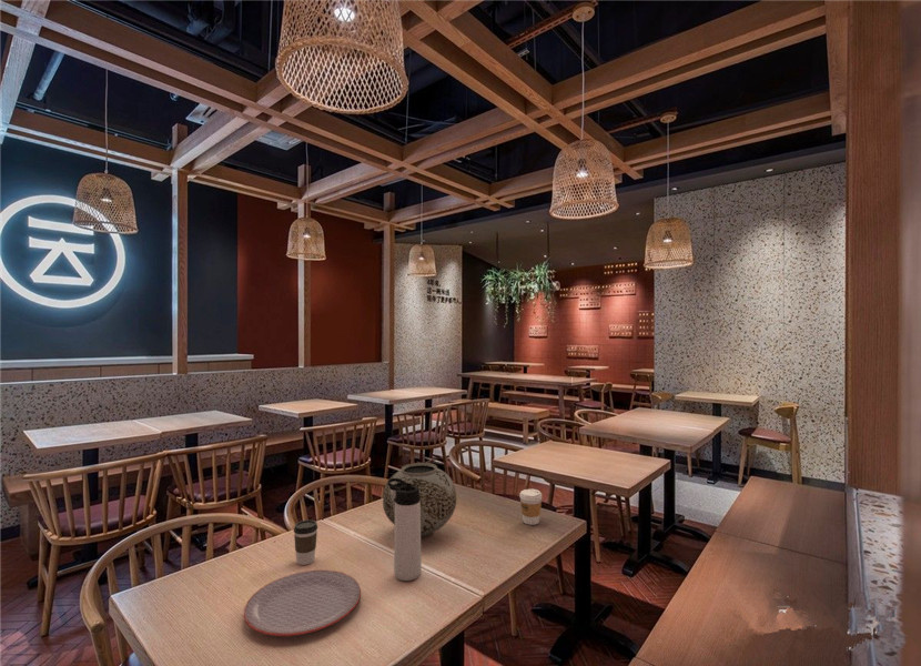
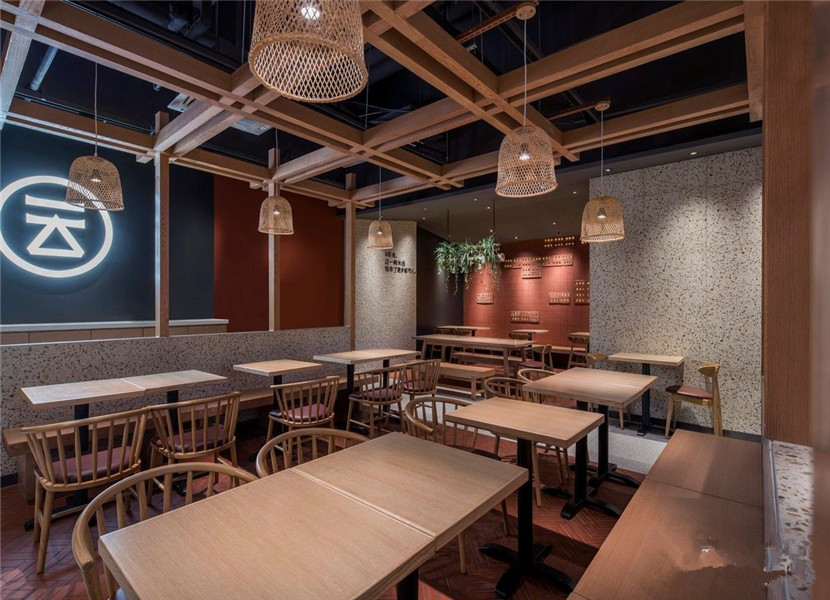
- coffee cup (305, 542)
- vase (421, 500)
- coffee cup (530, 506)
- thermos bottle (403, 527)
- plate (304, 603)
